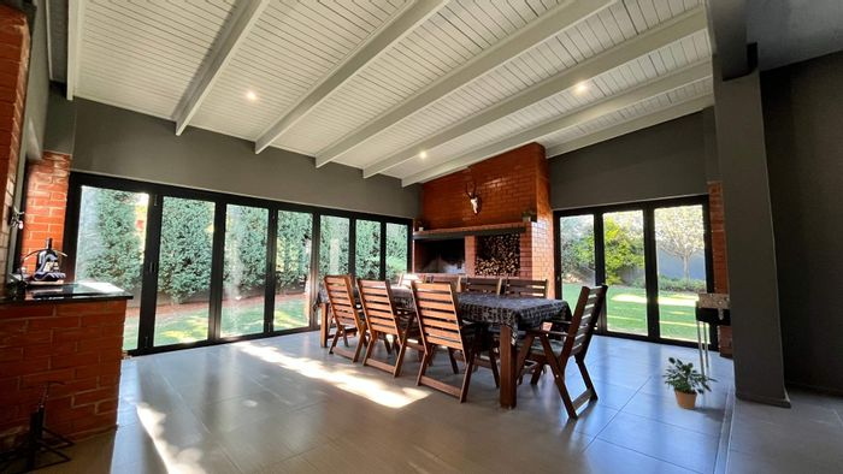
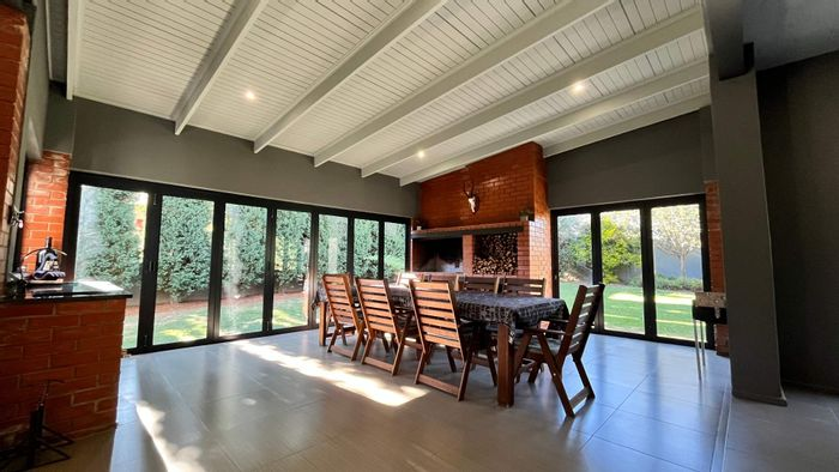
- potted plant (689, 383)
